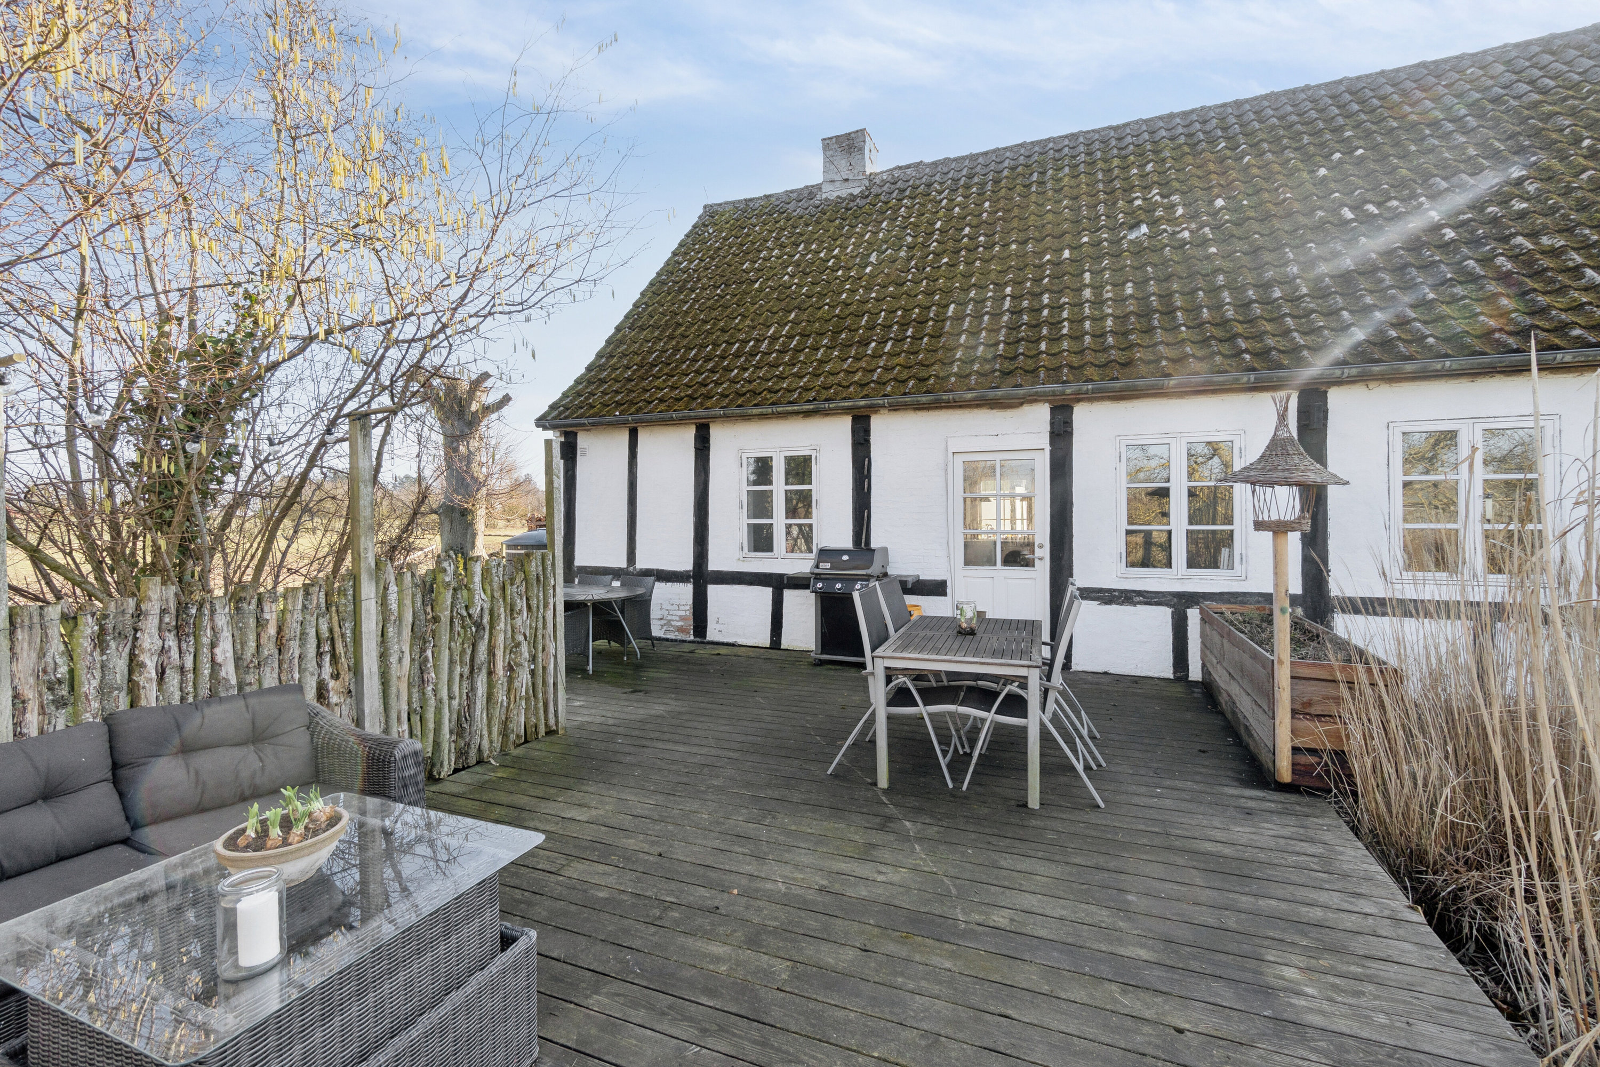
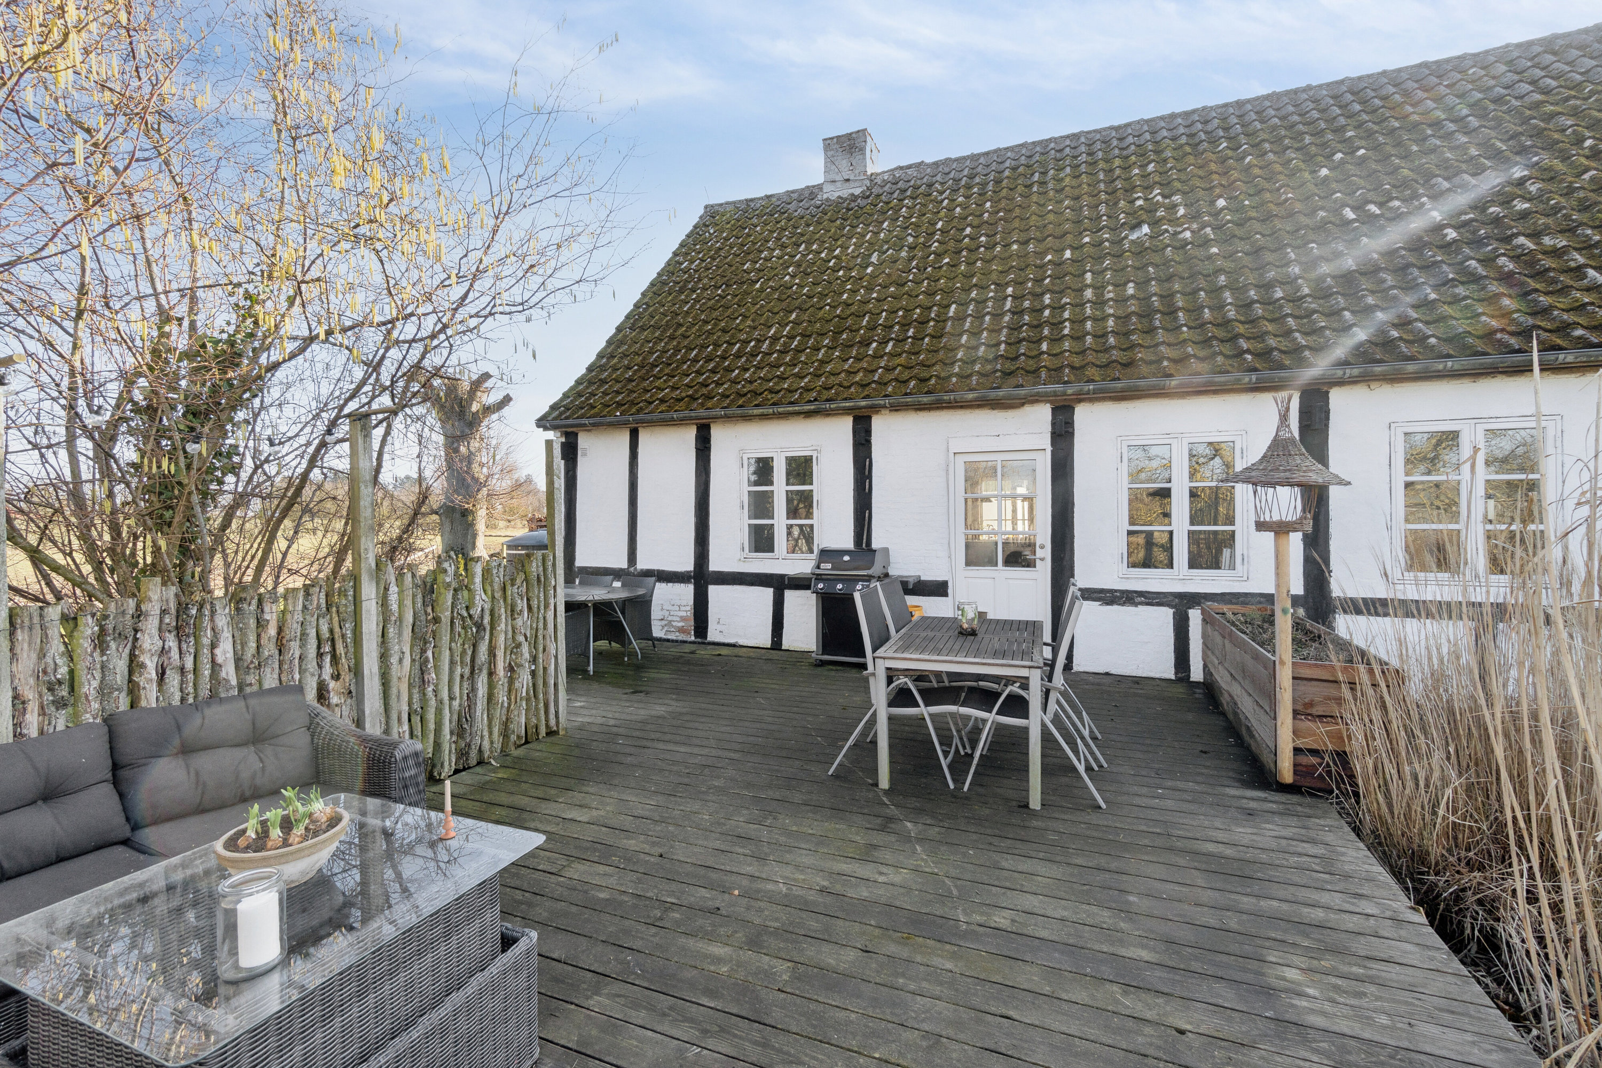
+ candle (447, 808)
